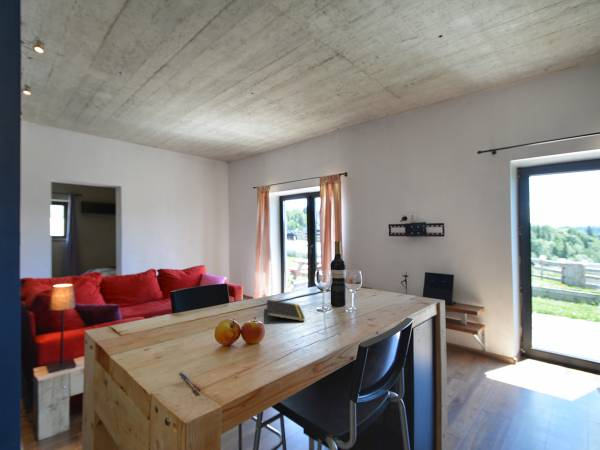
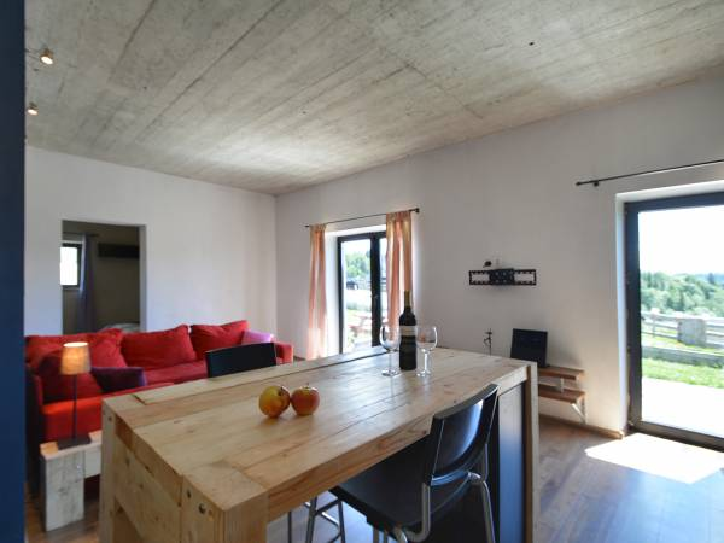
- pen (189, 380)
- notepad (284, 309)
